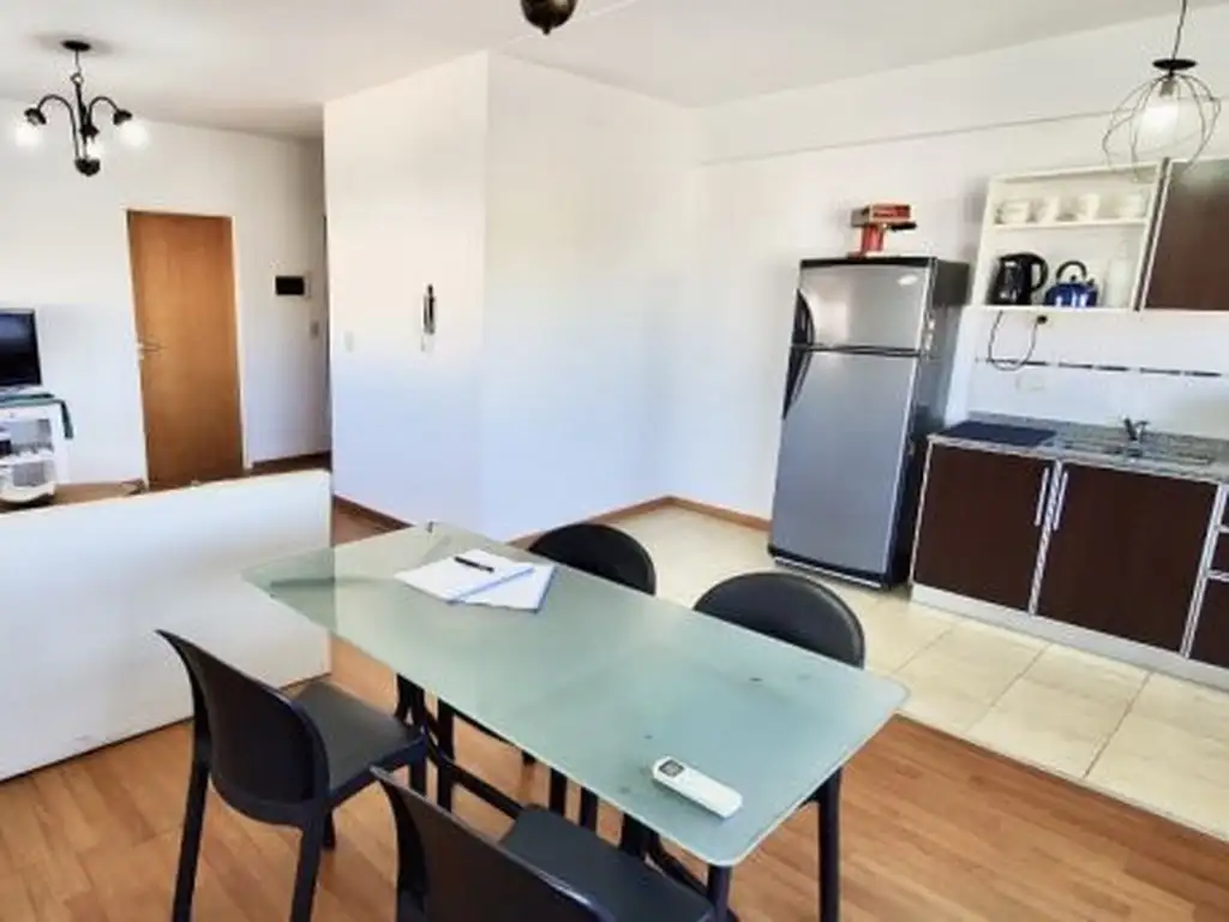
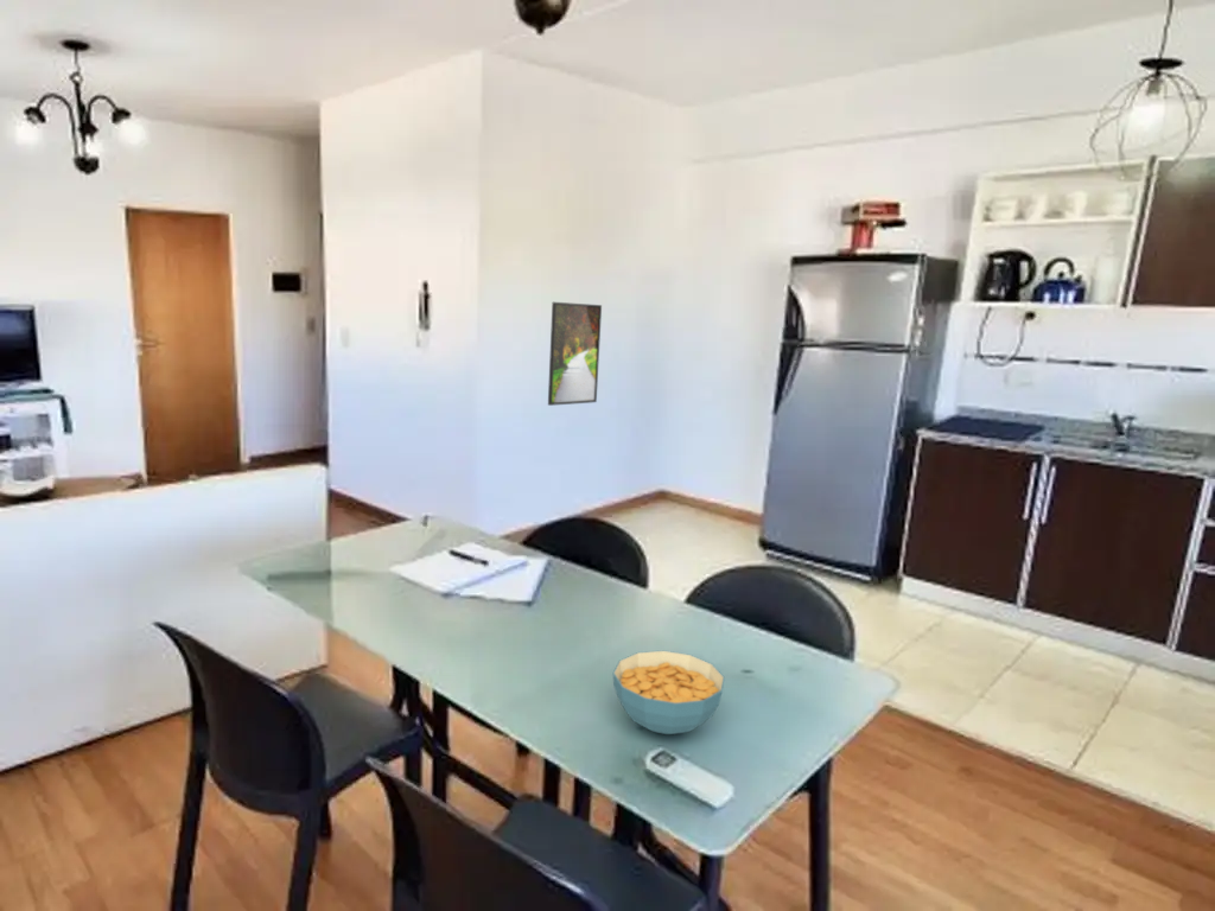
+ cereal bowl (667, 700)
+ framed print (574, 353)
